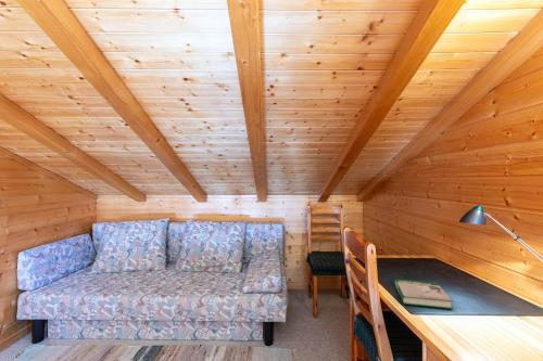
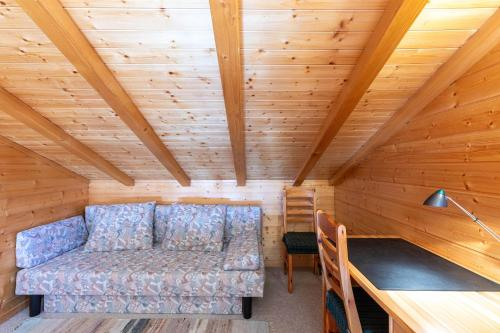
- book (420, 292)
